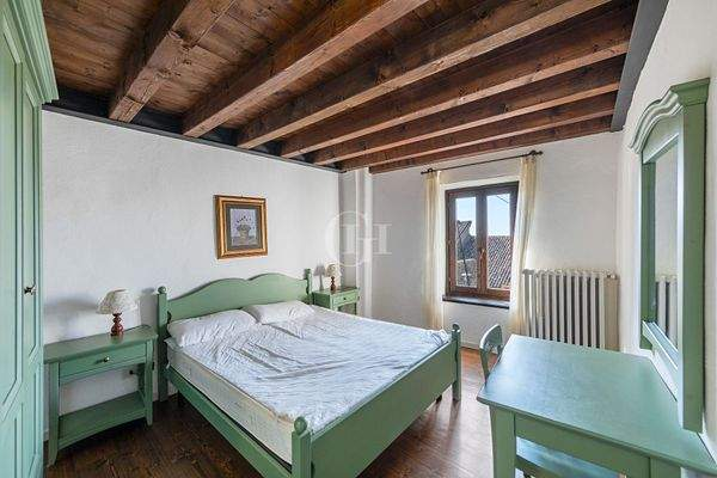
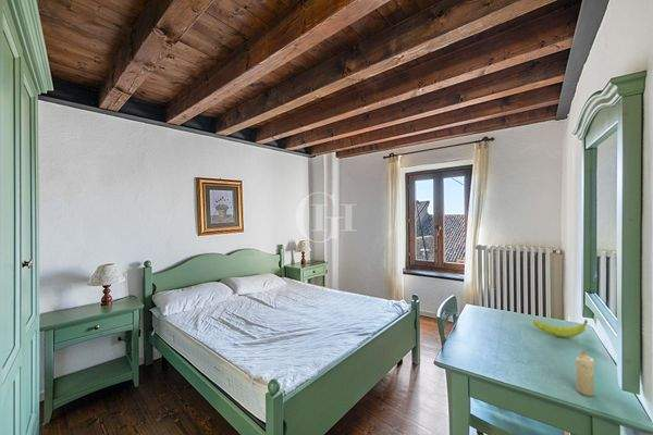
+ fruit (558, 327)
+ candle (584, 371)
